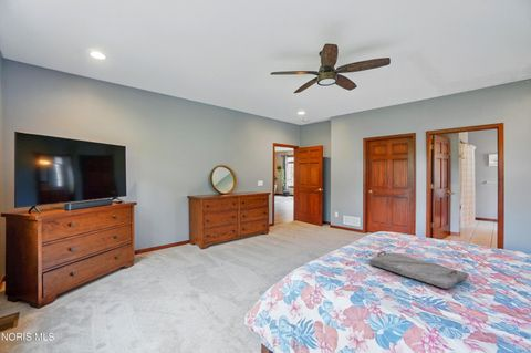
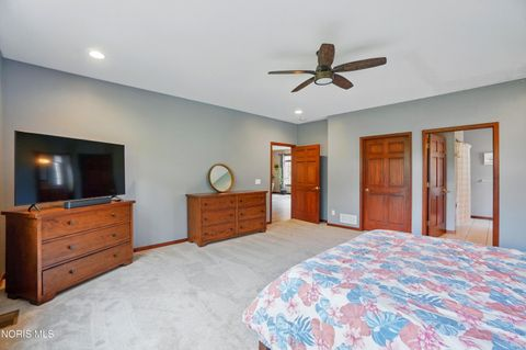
- serving tray (416, 264)
